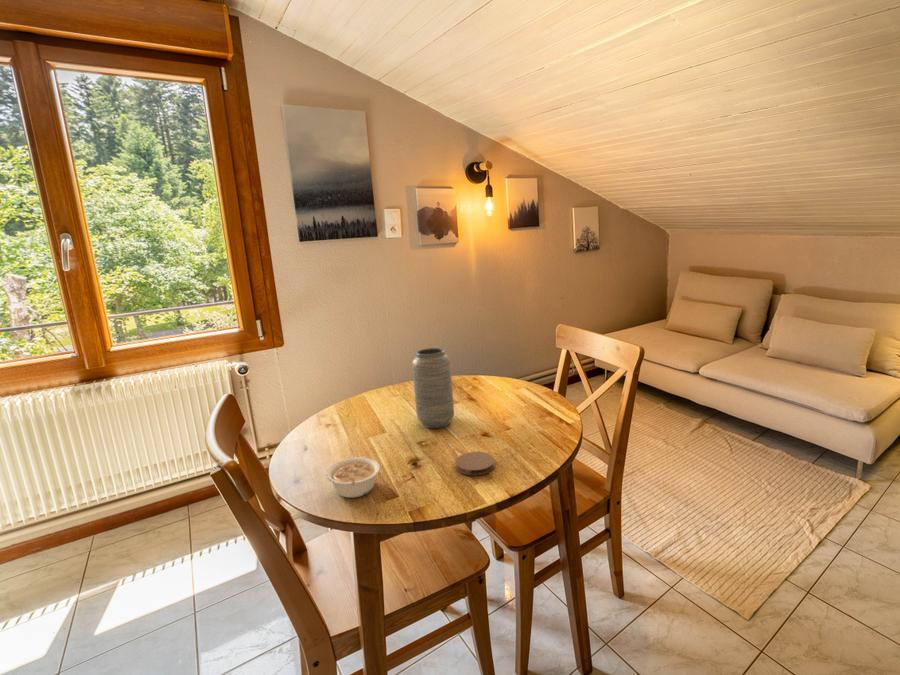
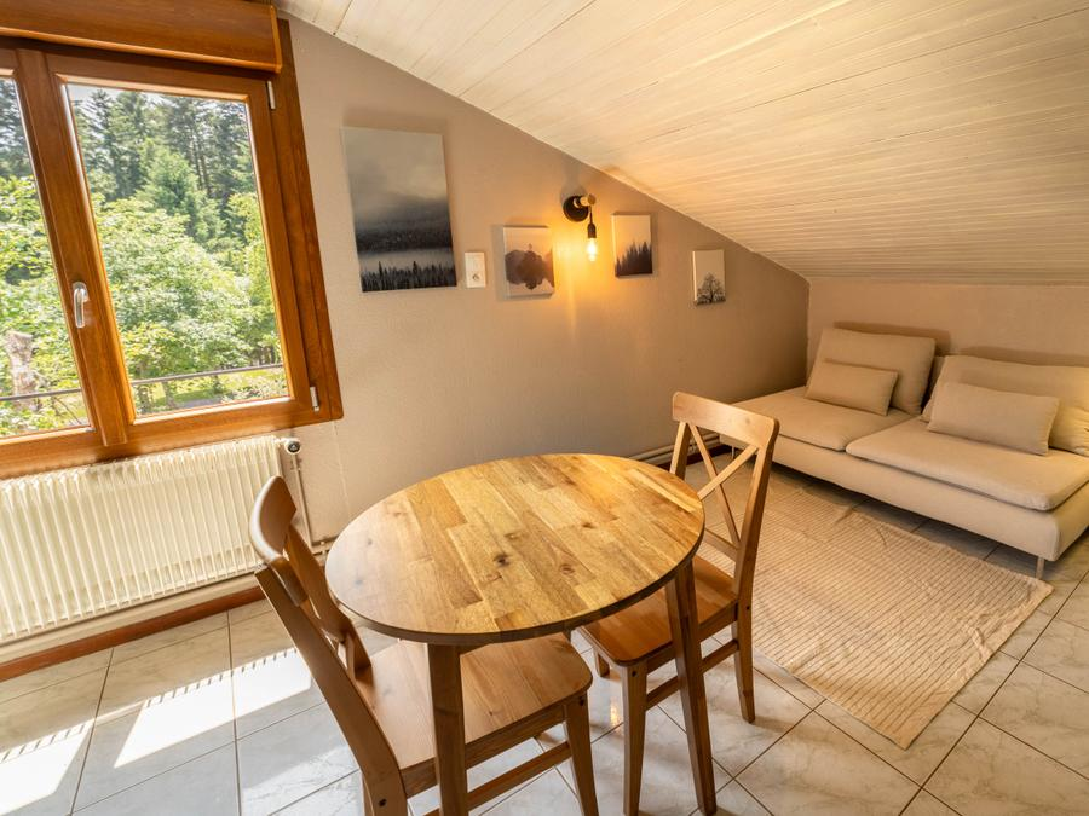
- coaster (475, 462)
- vase (433, 387)
- legume (355, 477)
